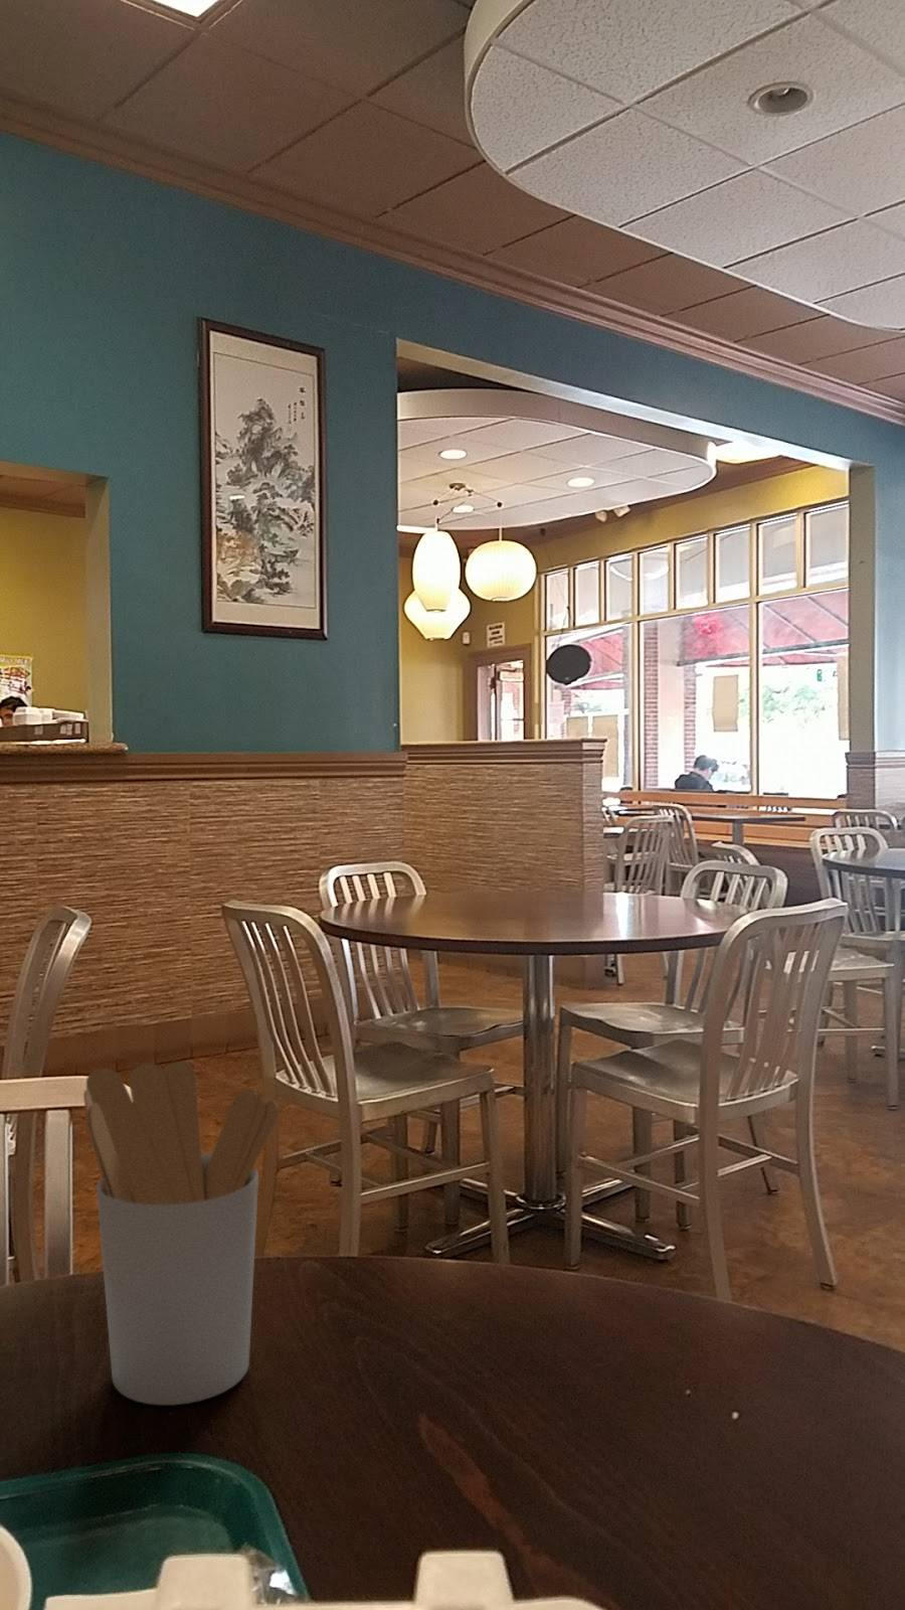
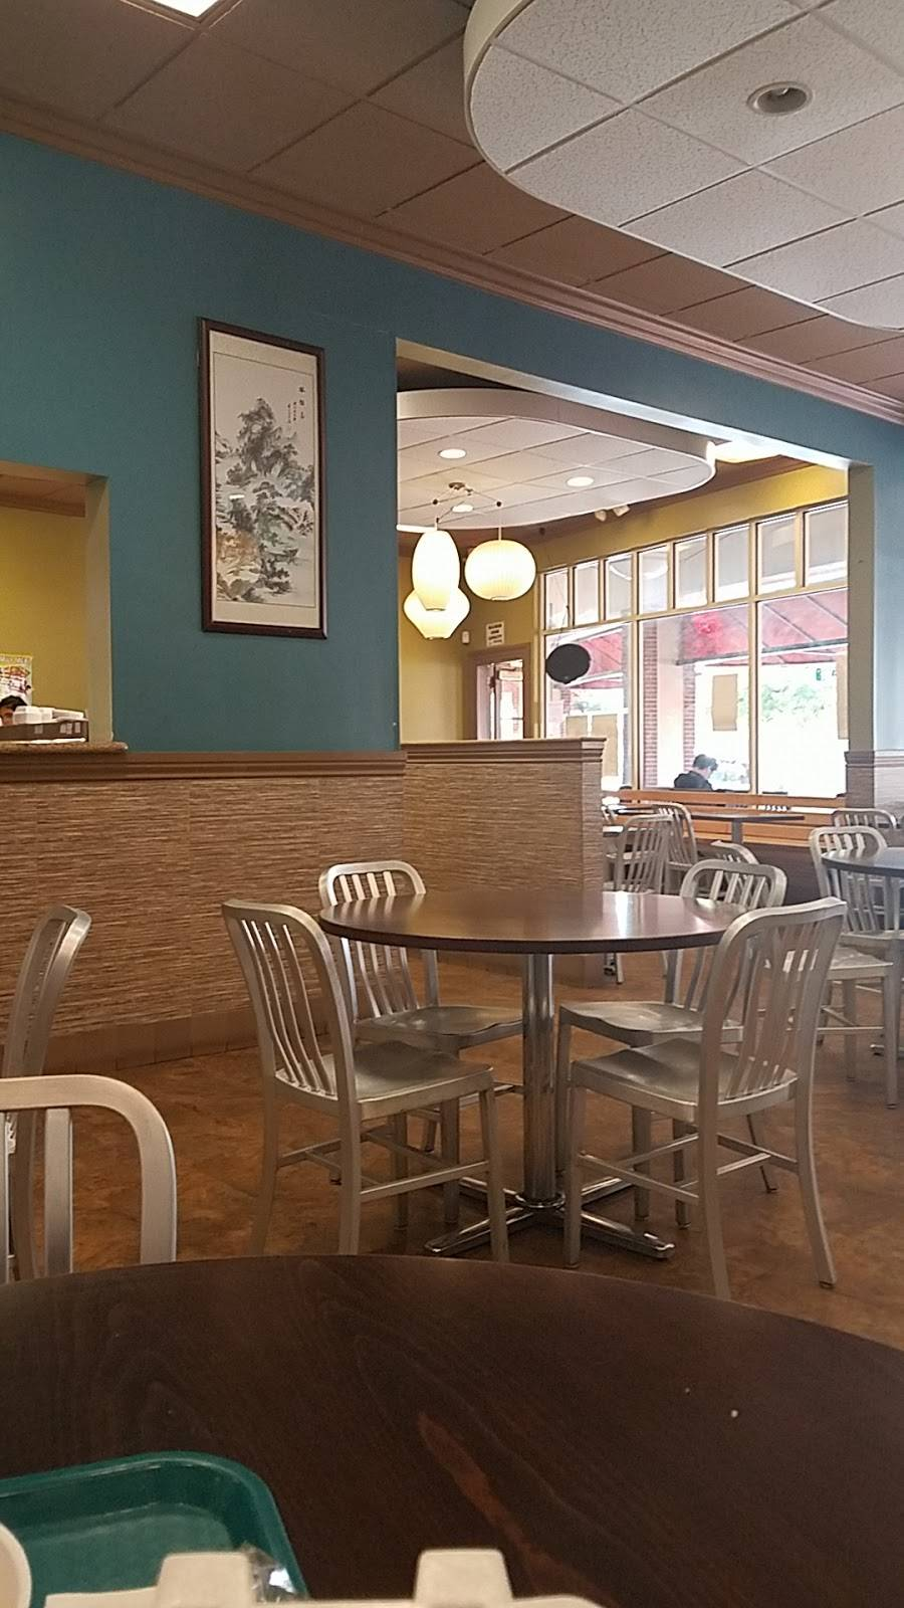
- utensil holder (166, 1213)
